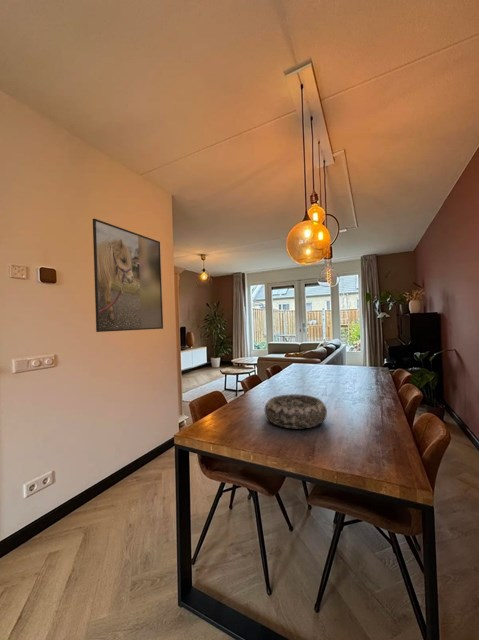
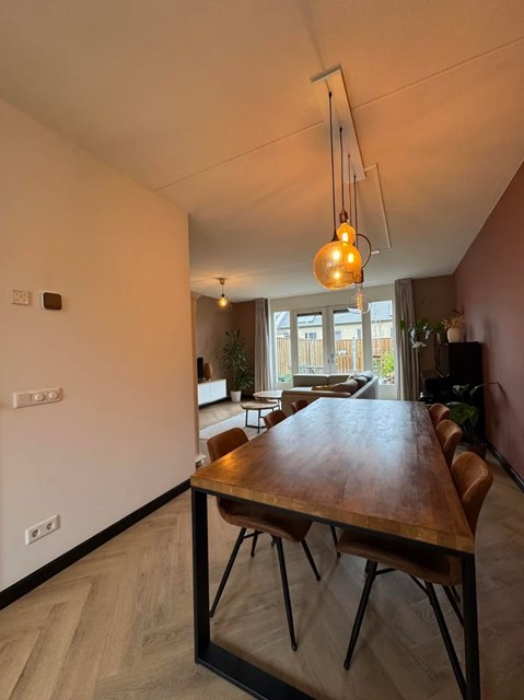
- decorative bowl (295, 410)
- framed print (132, 280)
